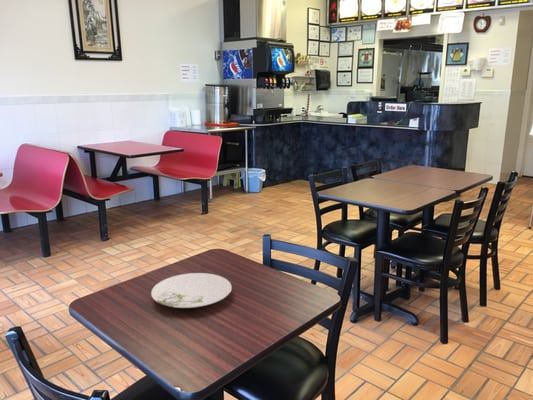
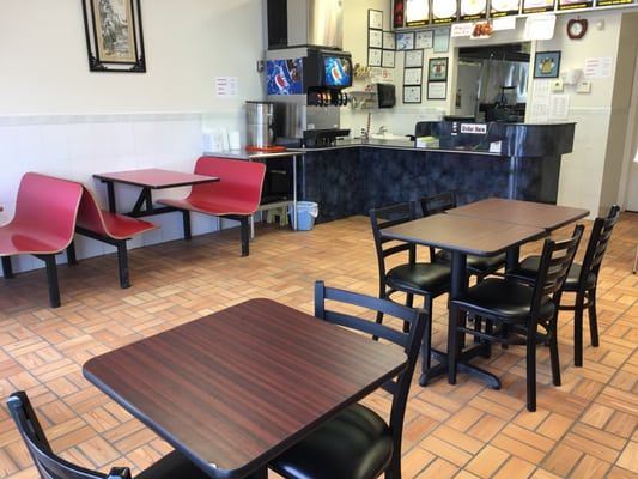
- plate (192, 293)
